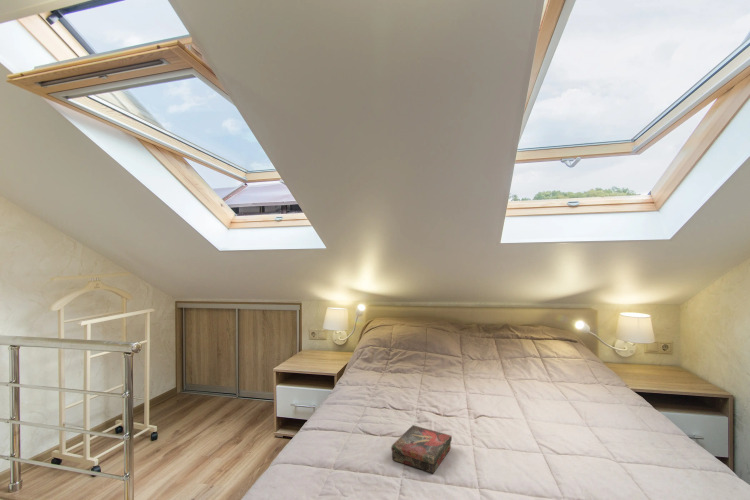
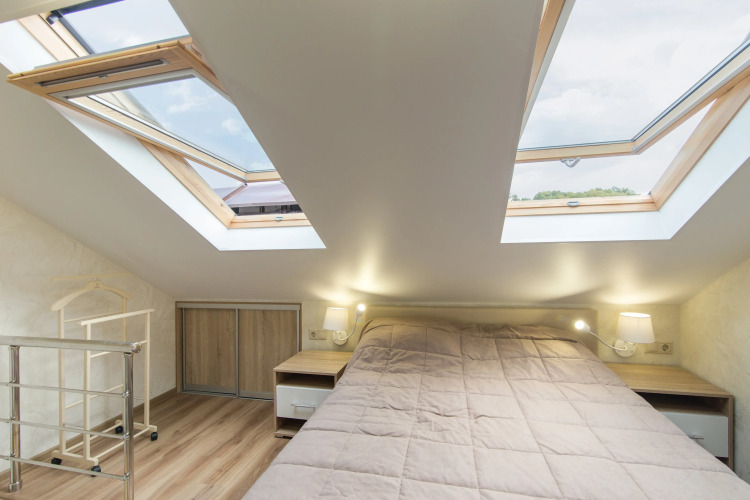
- book (422, 447)
